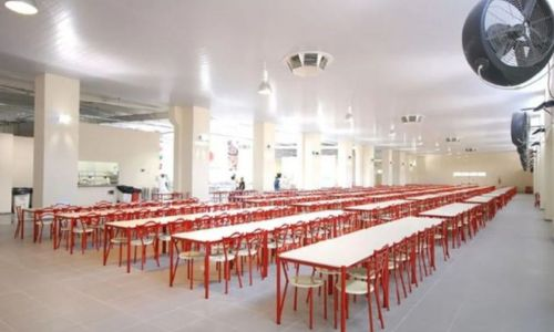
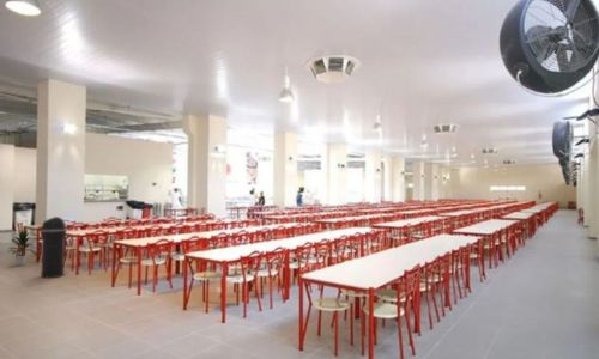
+ trash can (54, 245)
+ indoor plant (22, 247)
